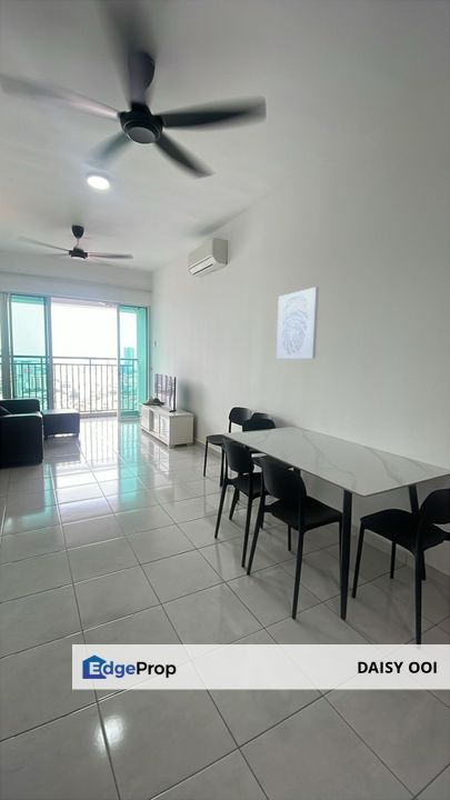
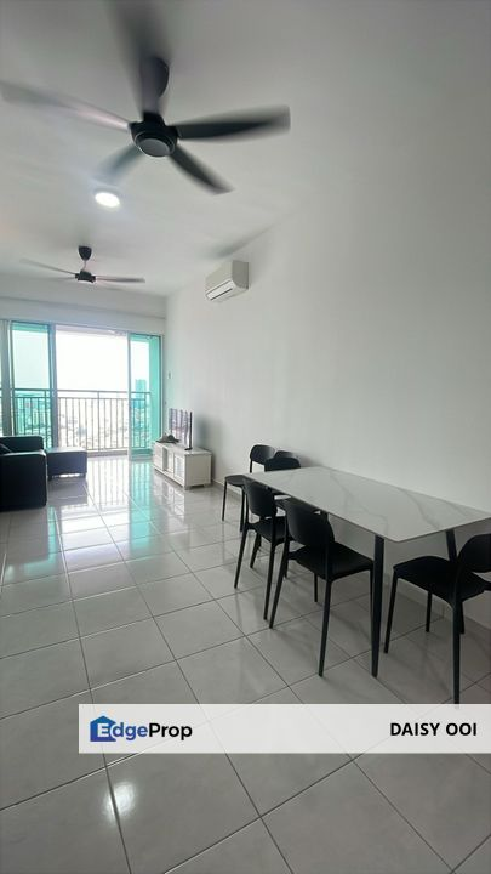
- wall art (296, 326)
